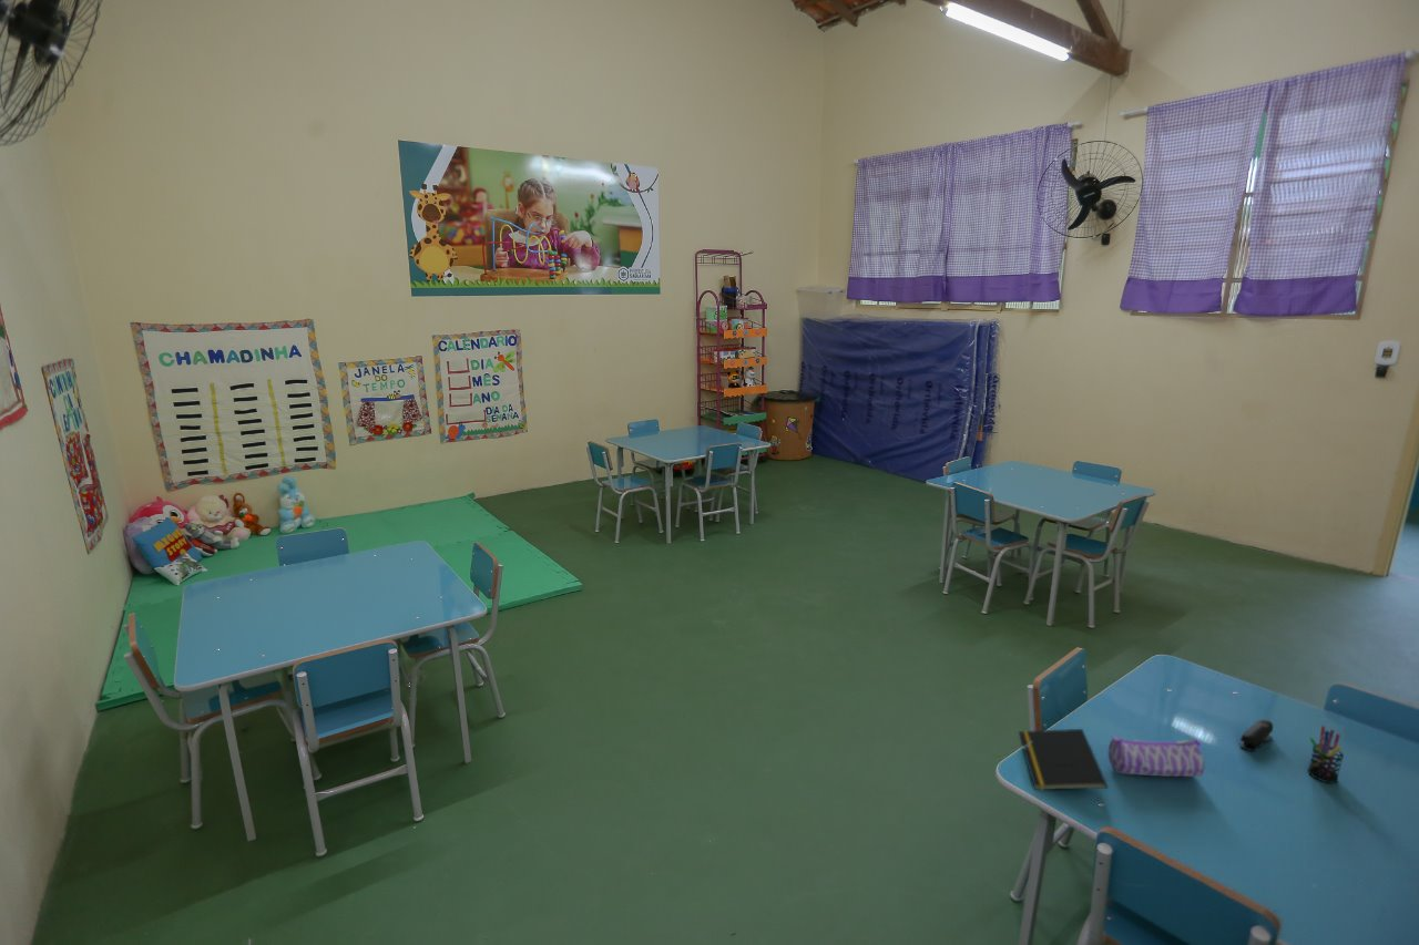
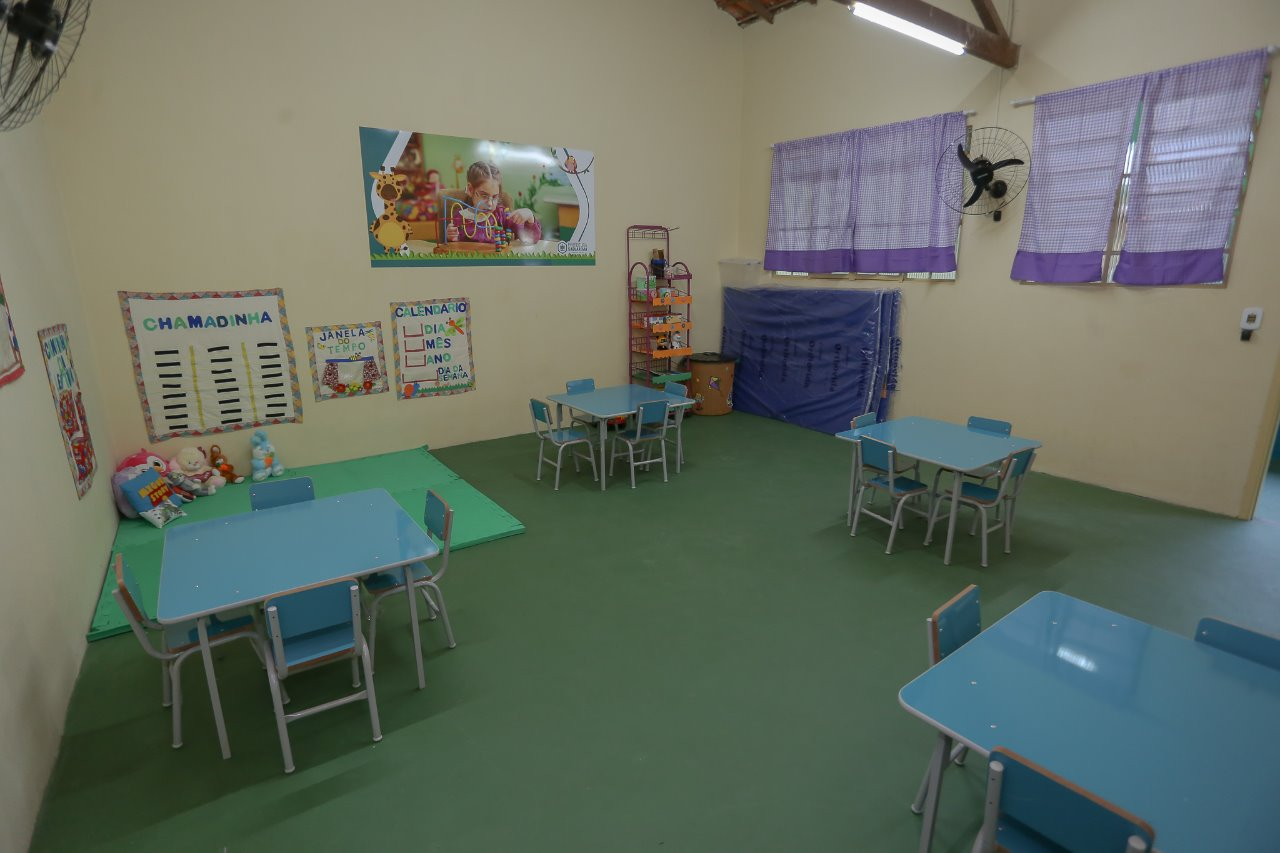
- pencil case (1156, 756)
- pen holder (1323, 752)
- stapler (1257, 733)
- notepad (1060, 758)
